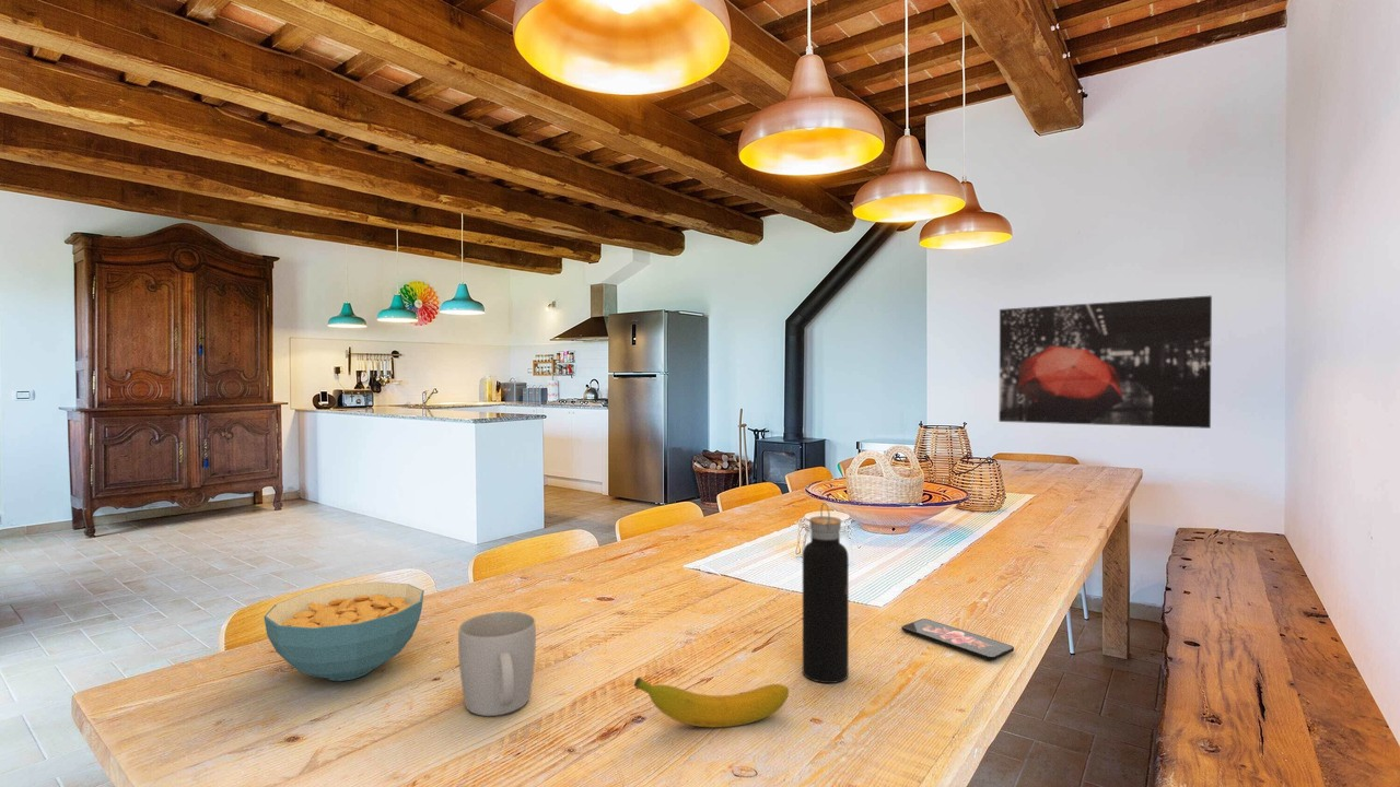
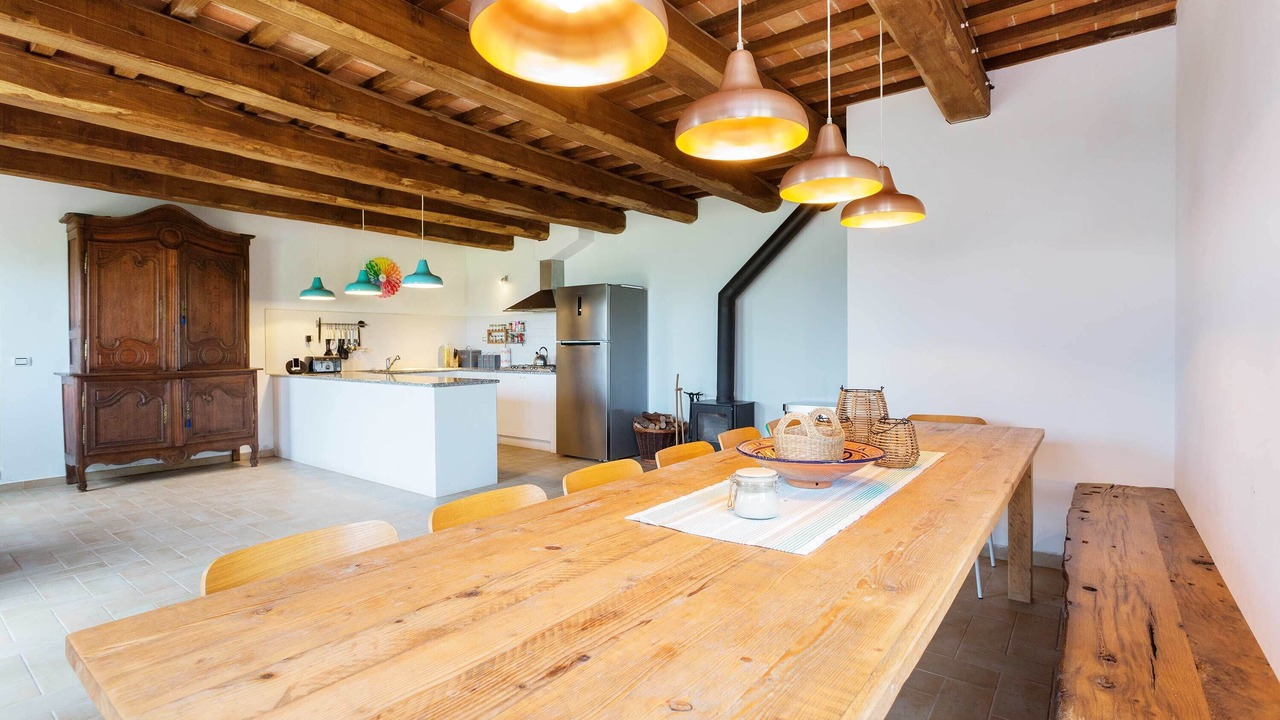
- banana (713, 697)
- wall art (1096, 364)
- water bottle (825, 588)
- smartphone (955, 637)
- cereal bowl (349, 637)
- mug (500, 668)
